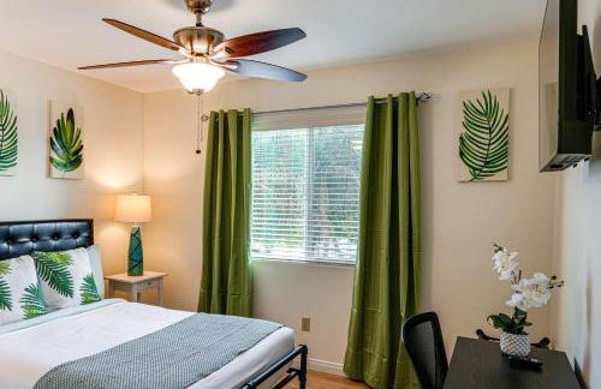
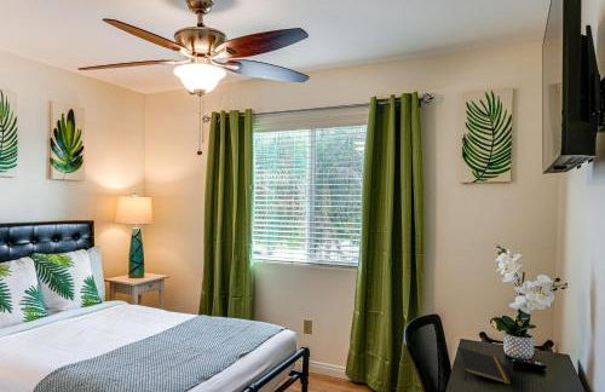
+ notepad (482, 364)
